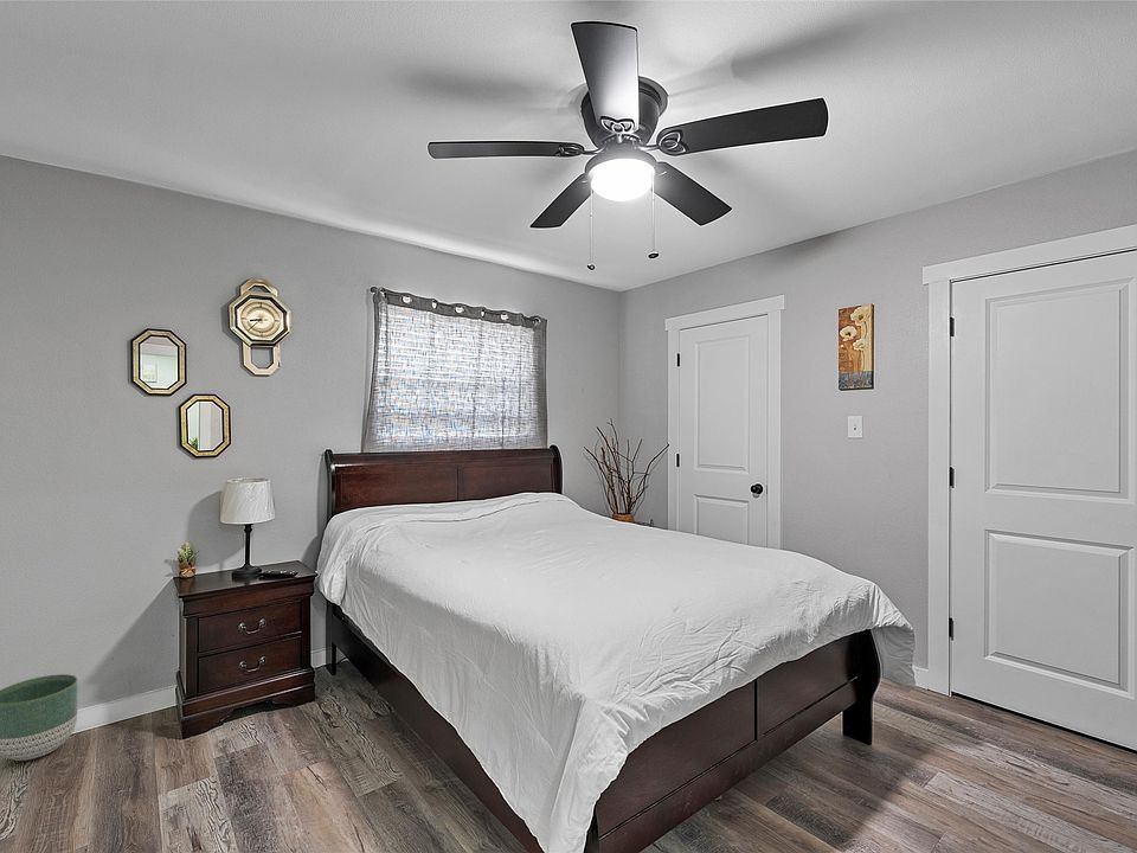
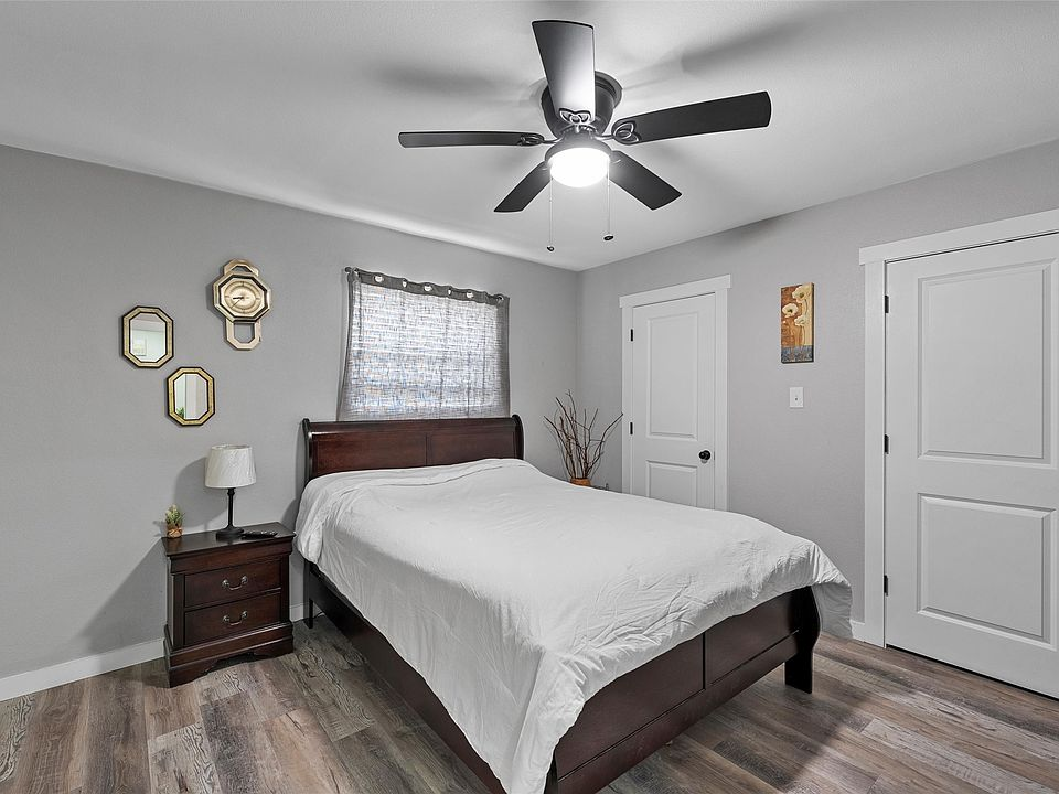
- planter (36, 720)
